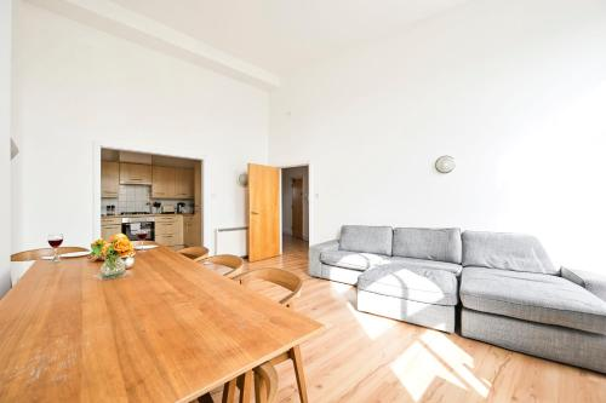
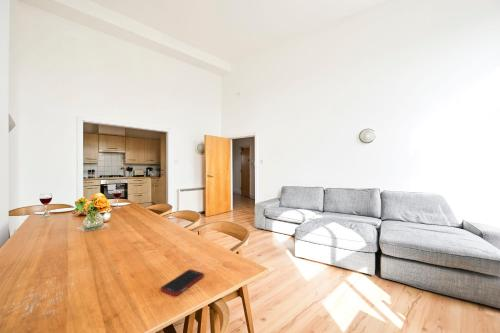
+ cell phone (183, 281)
